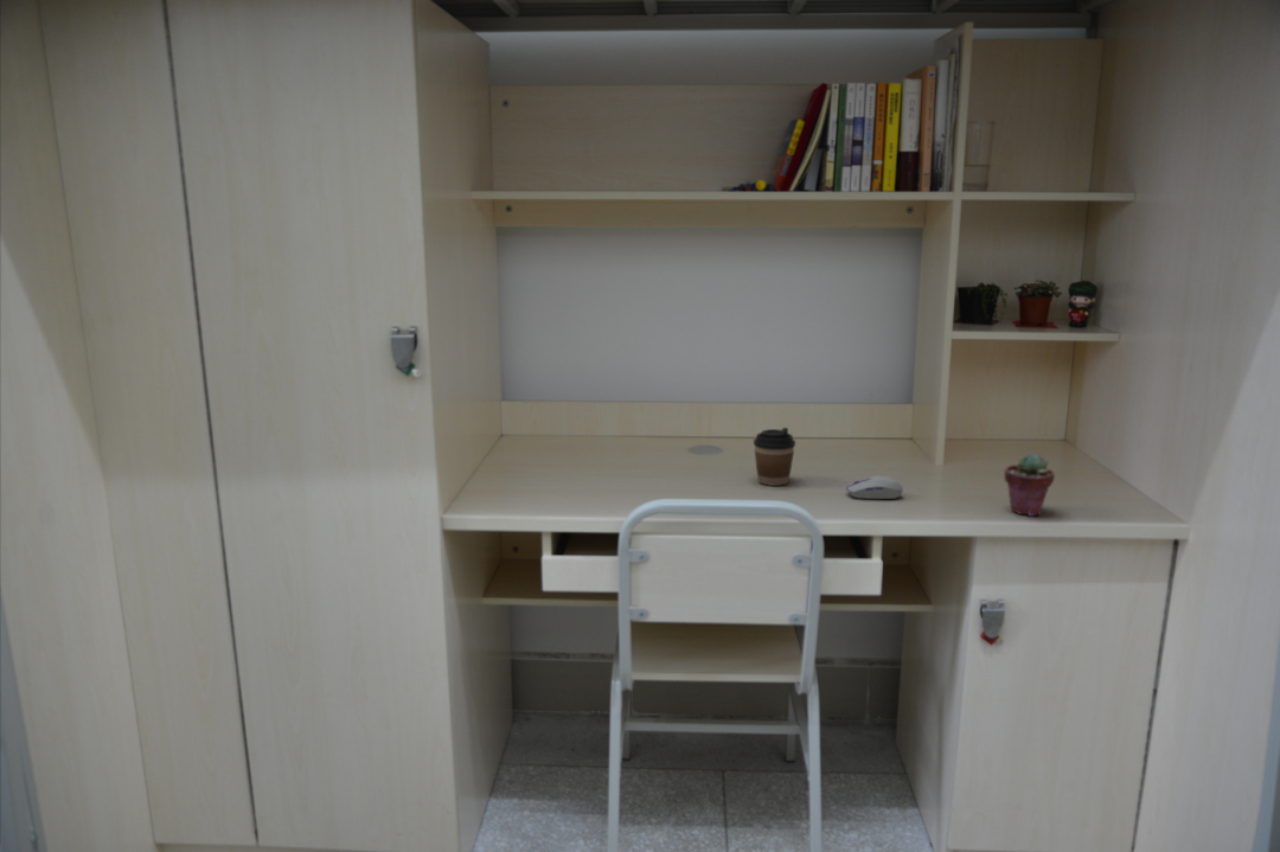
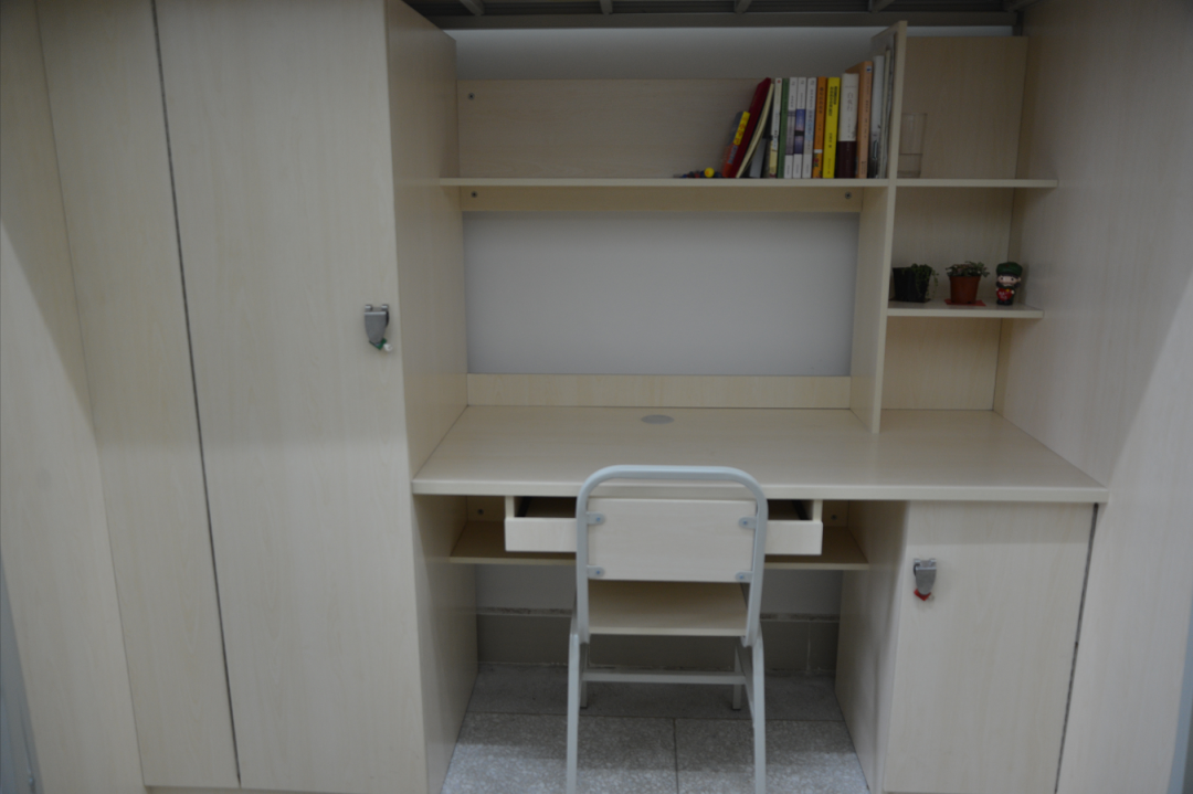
- coffee cup (774, 454)
- potted succulent (1028, 482)
- computer mouse (873, 486)
